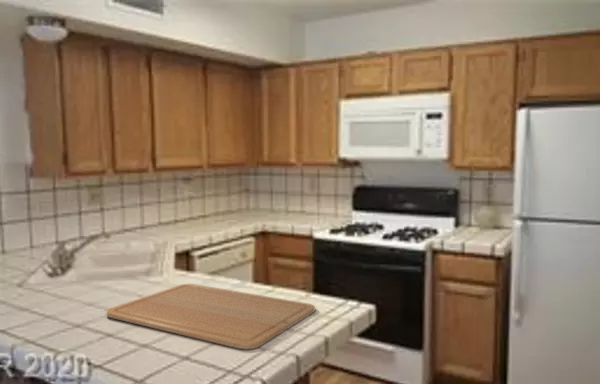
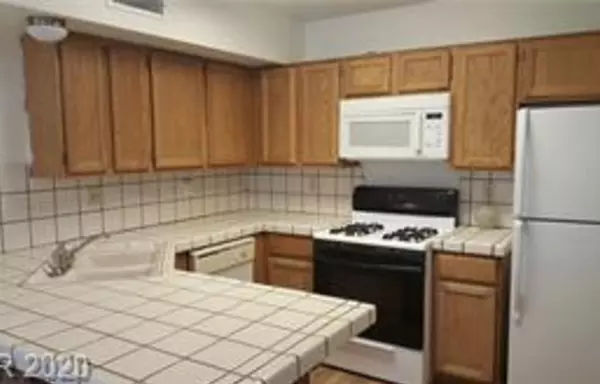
- chopping board (212, 310)
